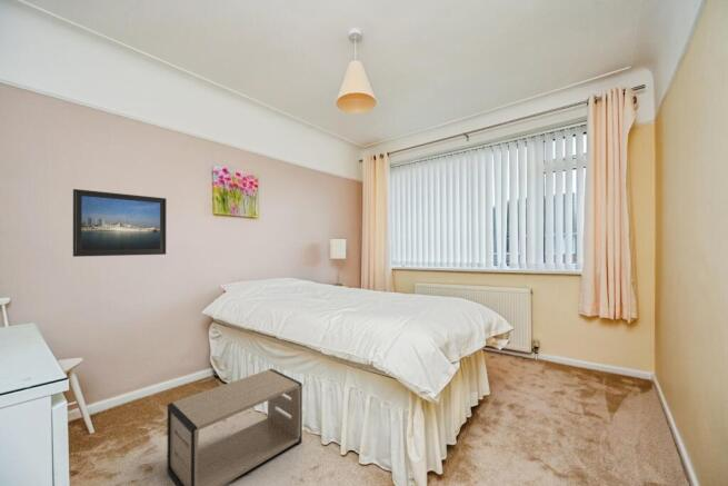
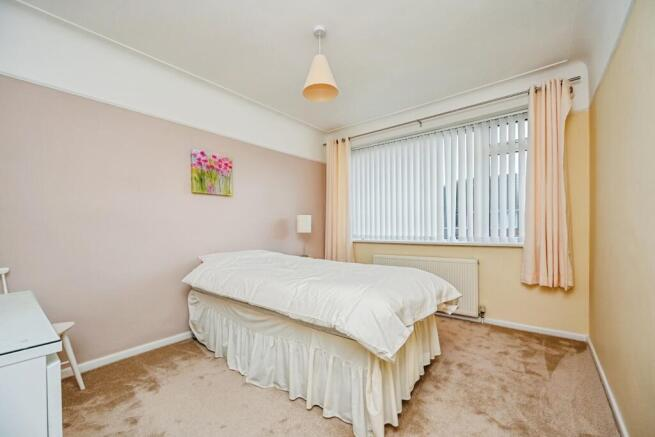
- nightstand (242, 429)
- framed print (123, 225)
